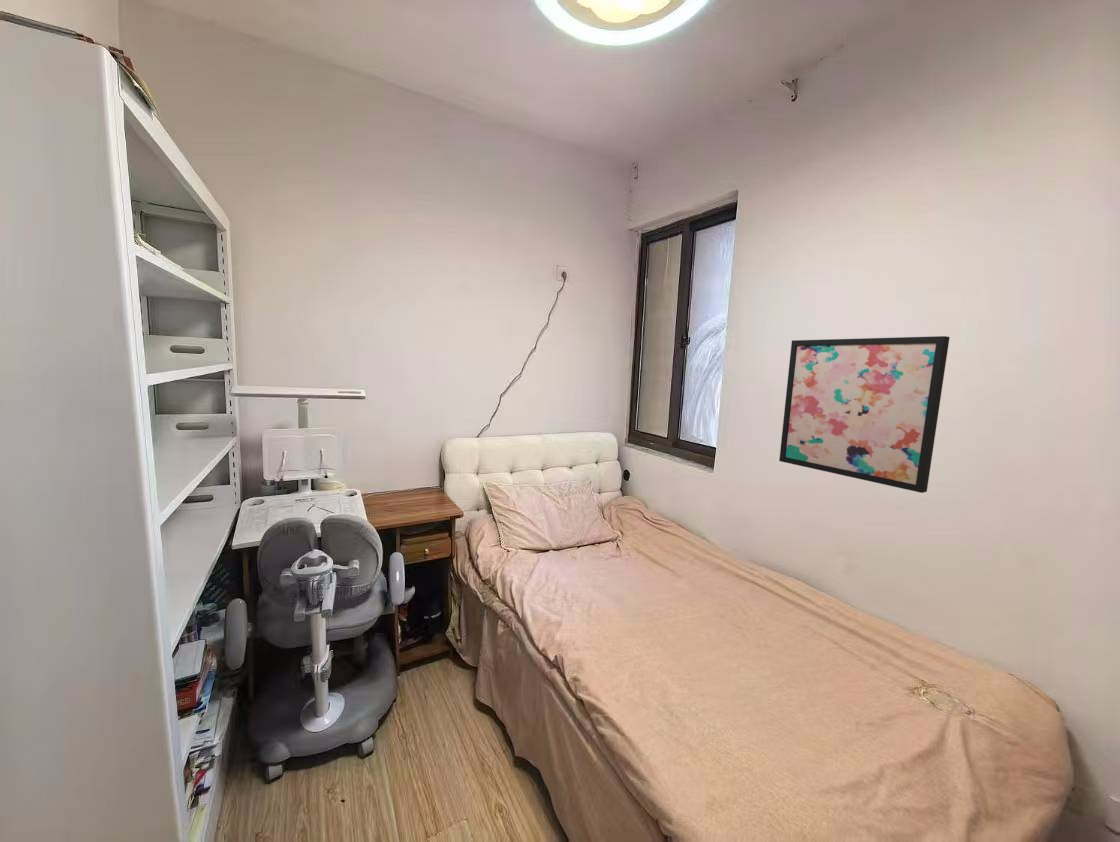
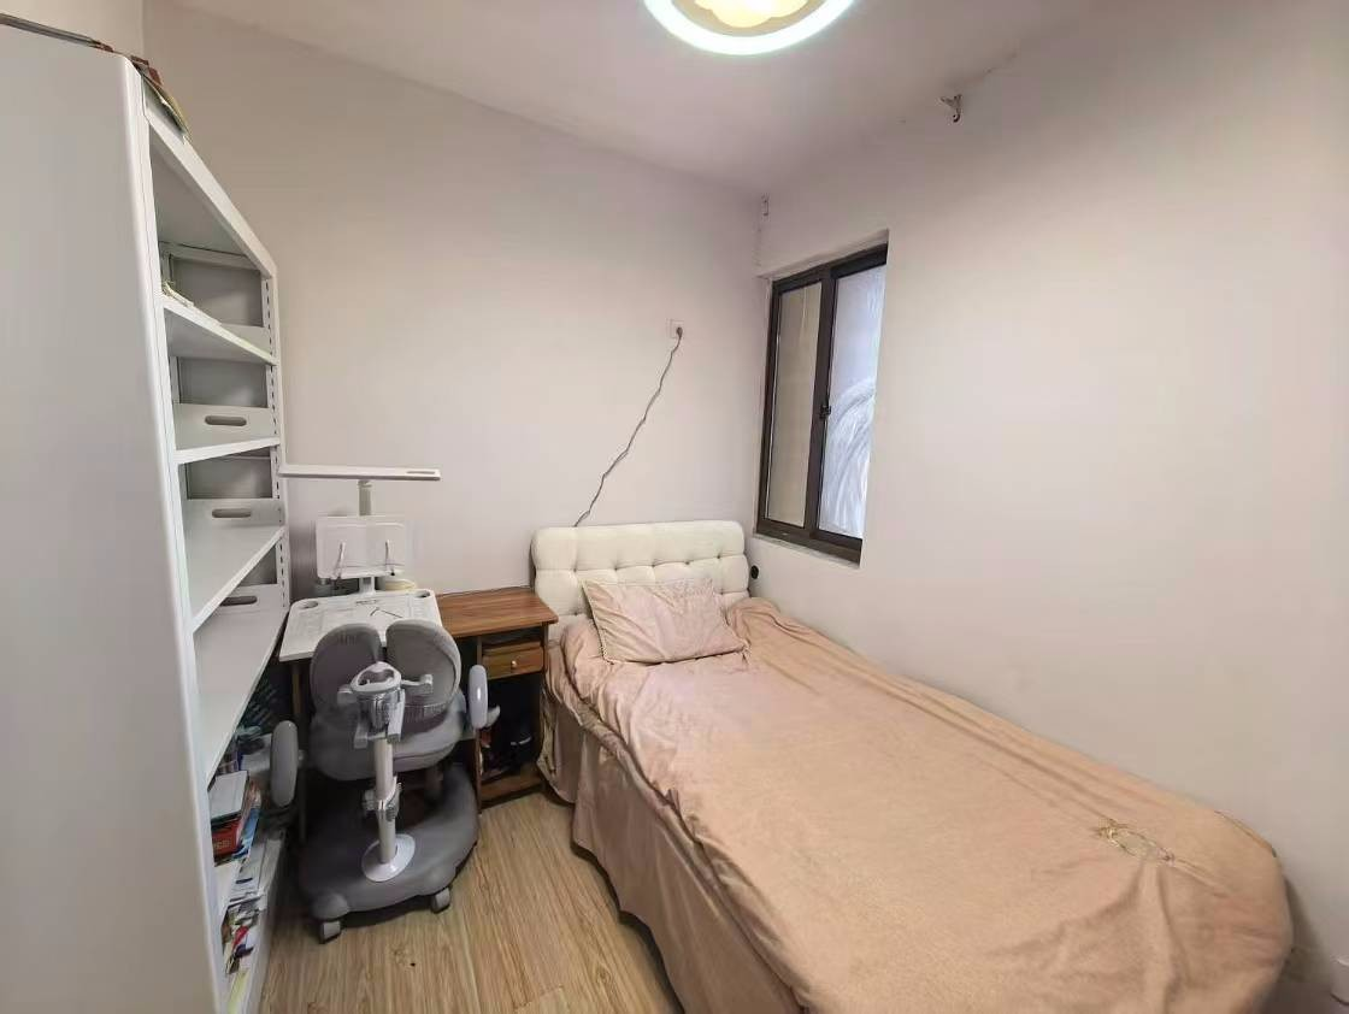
- wall art (852, 408)
